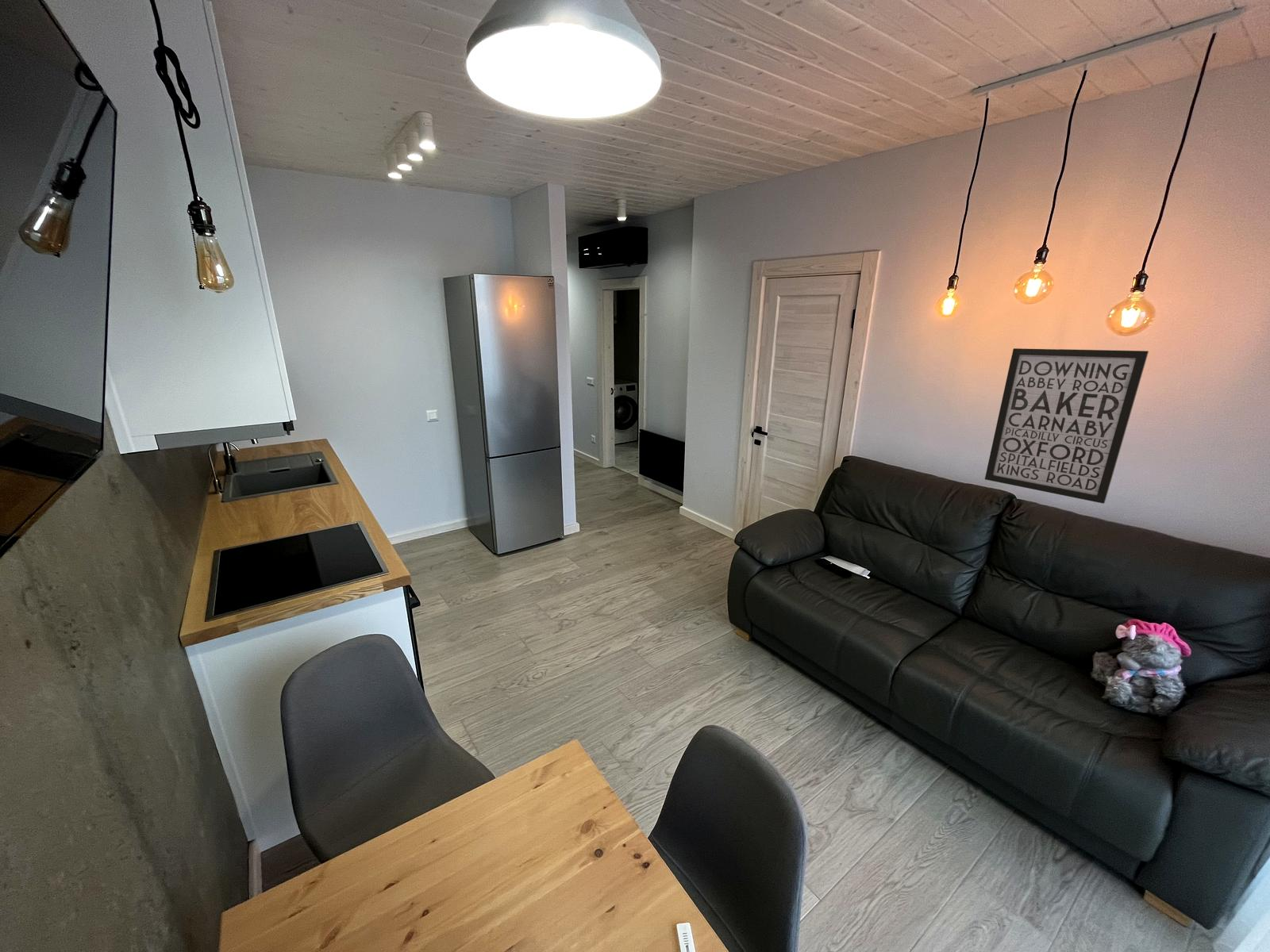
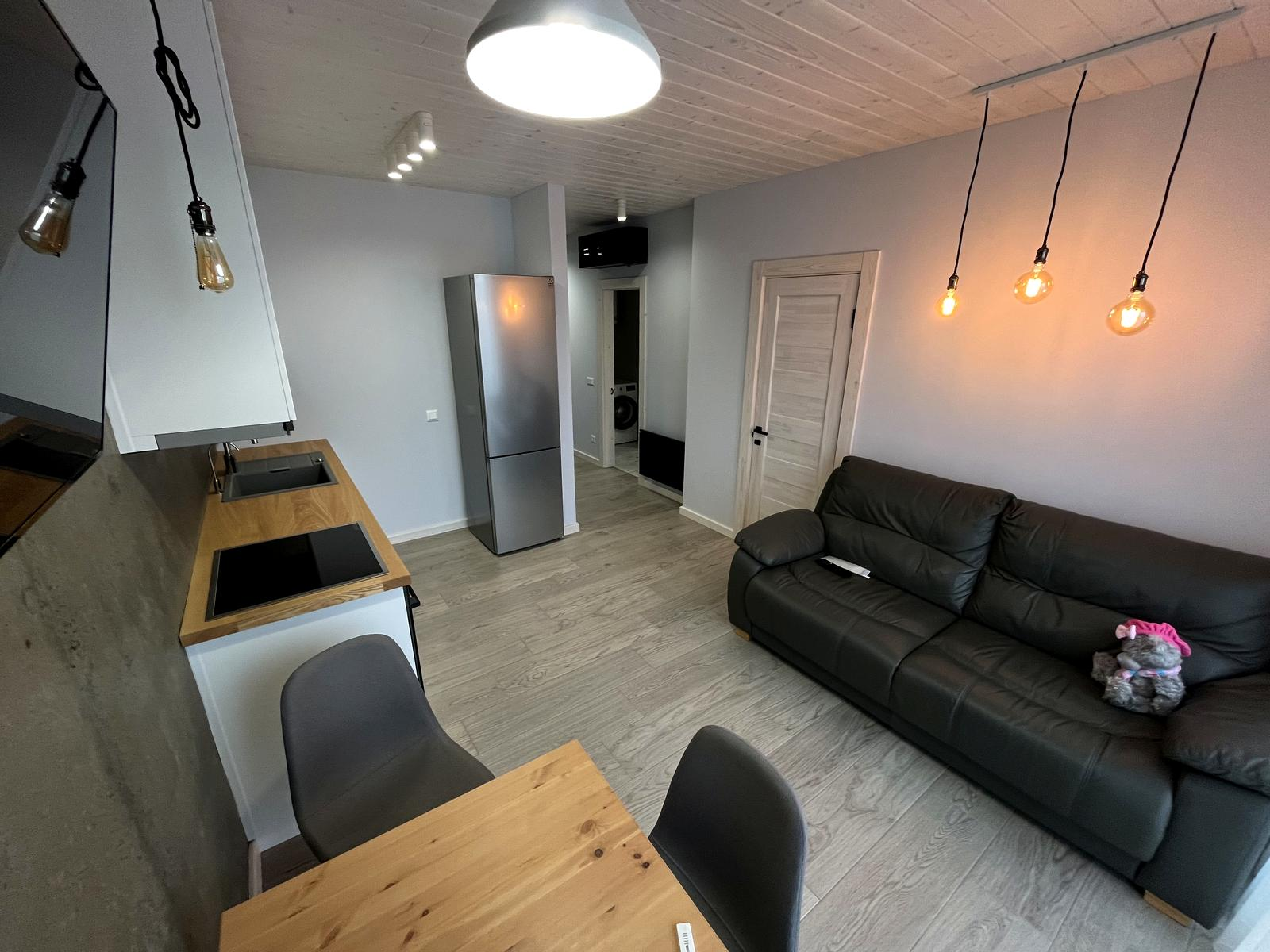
- wall art (1056, 422)
